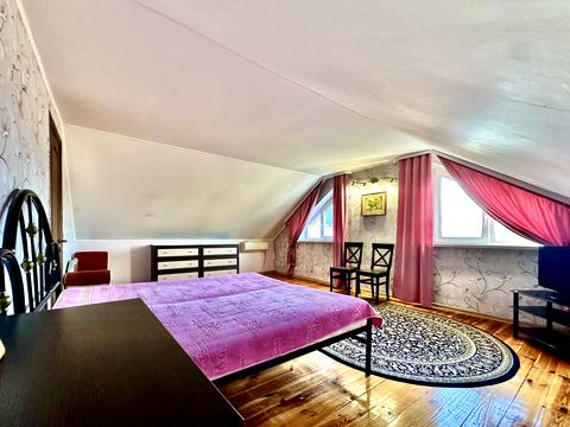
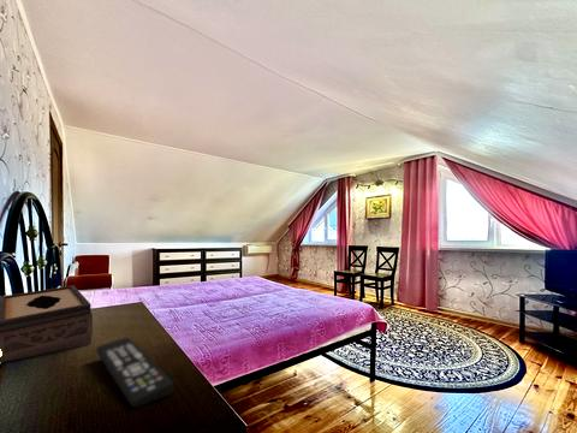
+ remote control (130, 367)
+ tissue box (43, 319)
